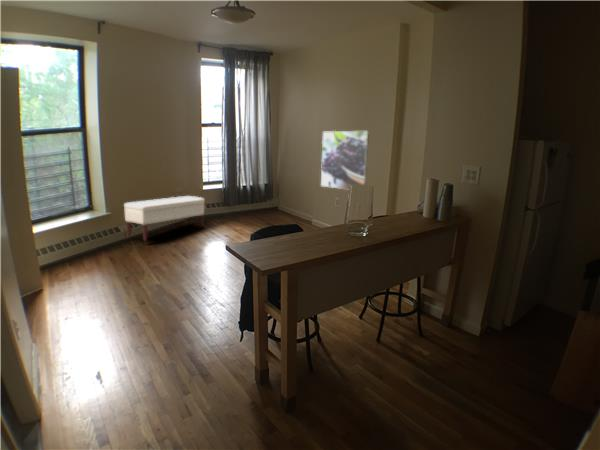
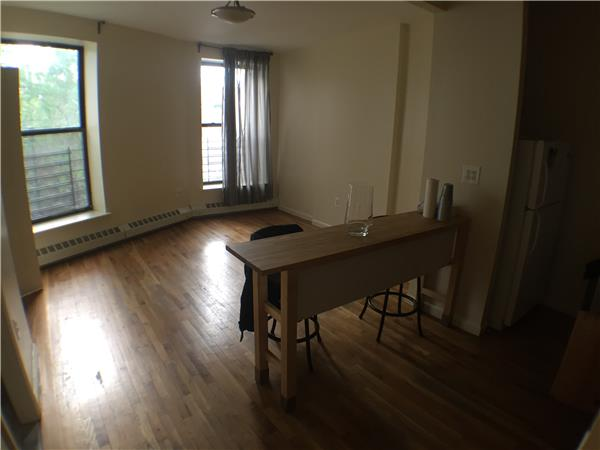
- bench (167, 216)
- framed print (343, 160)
